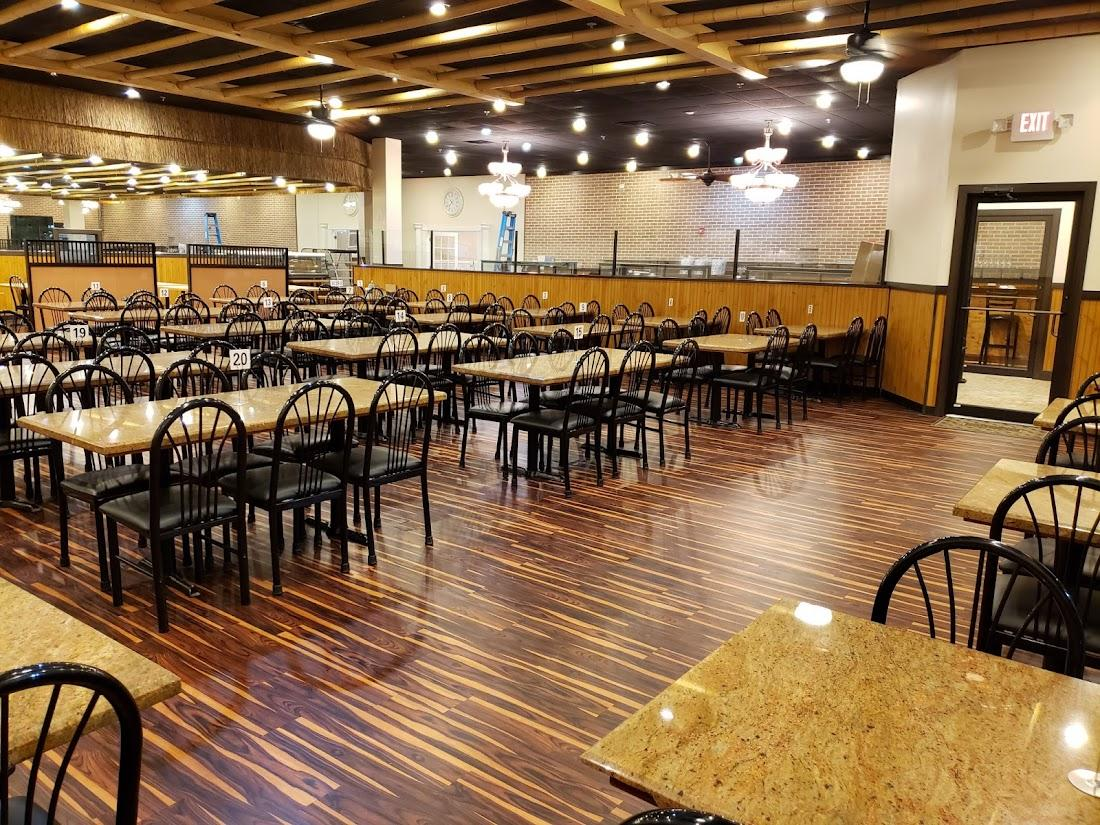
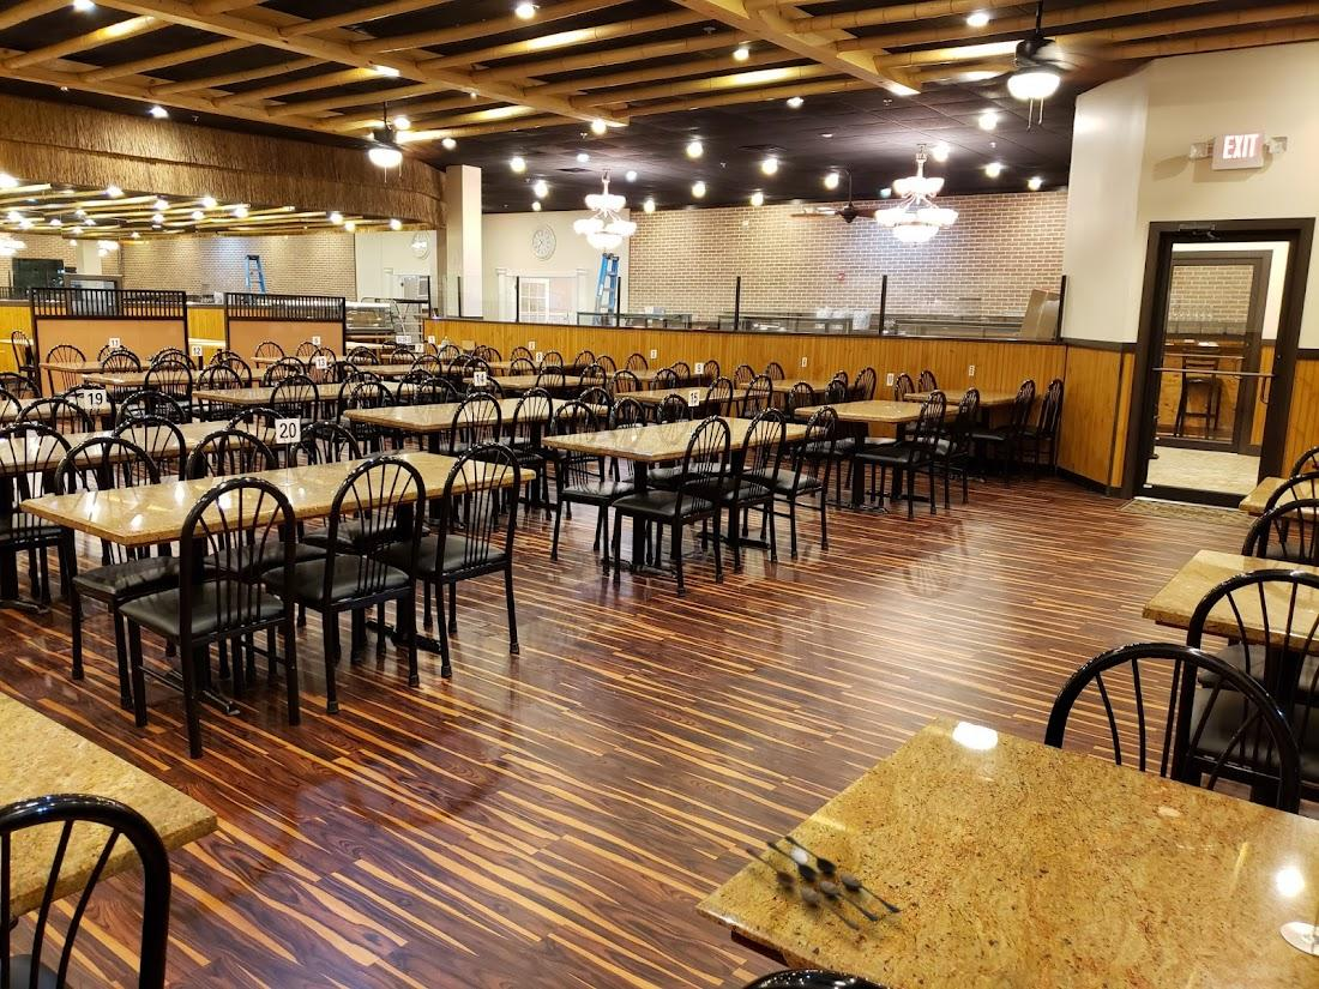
+ spoon (820, 881)
